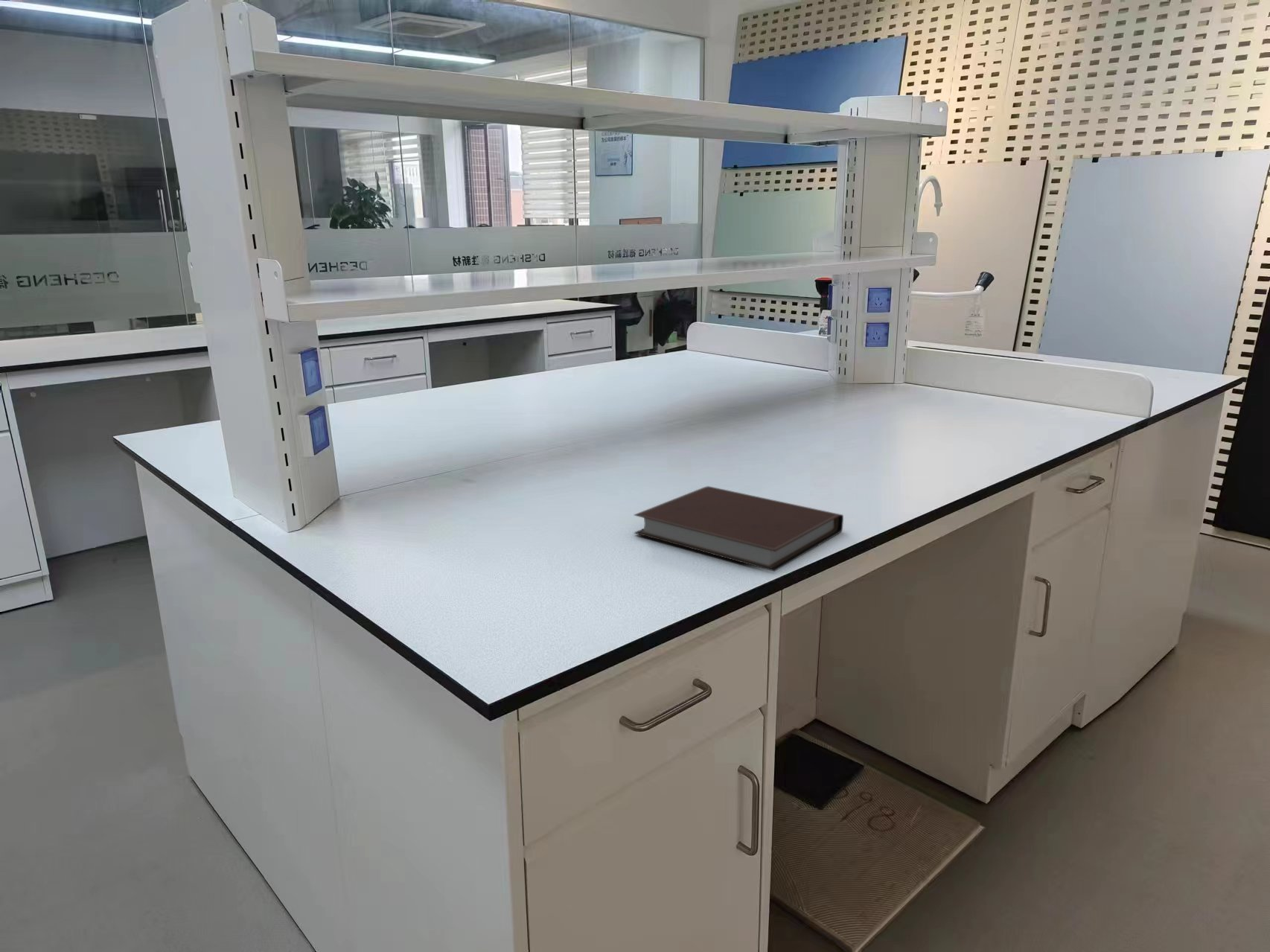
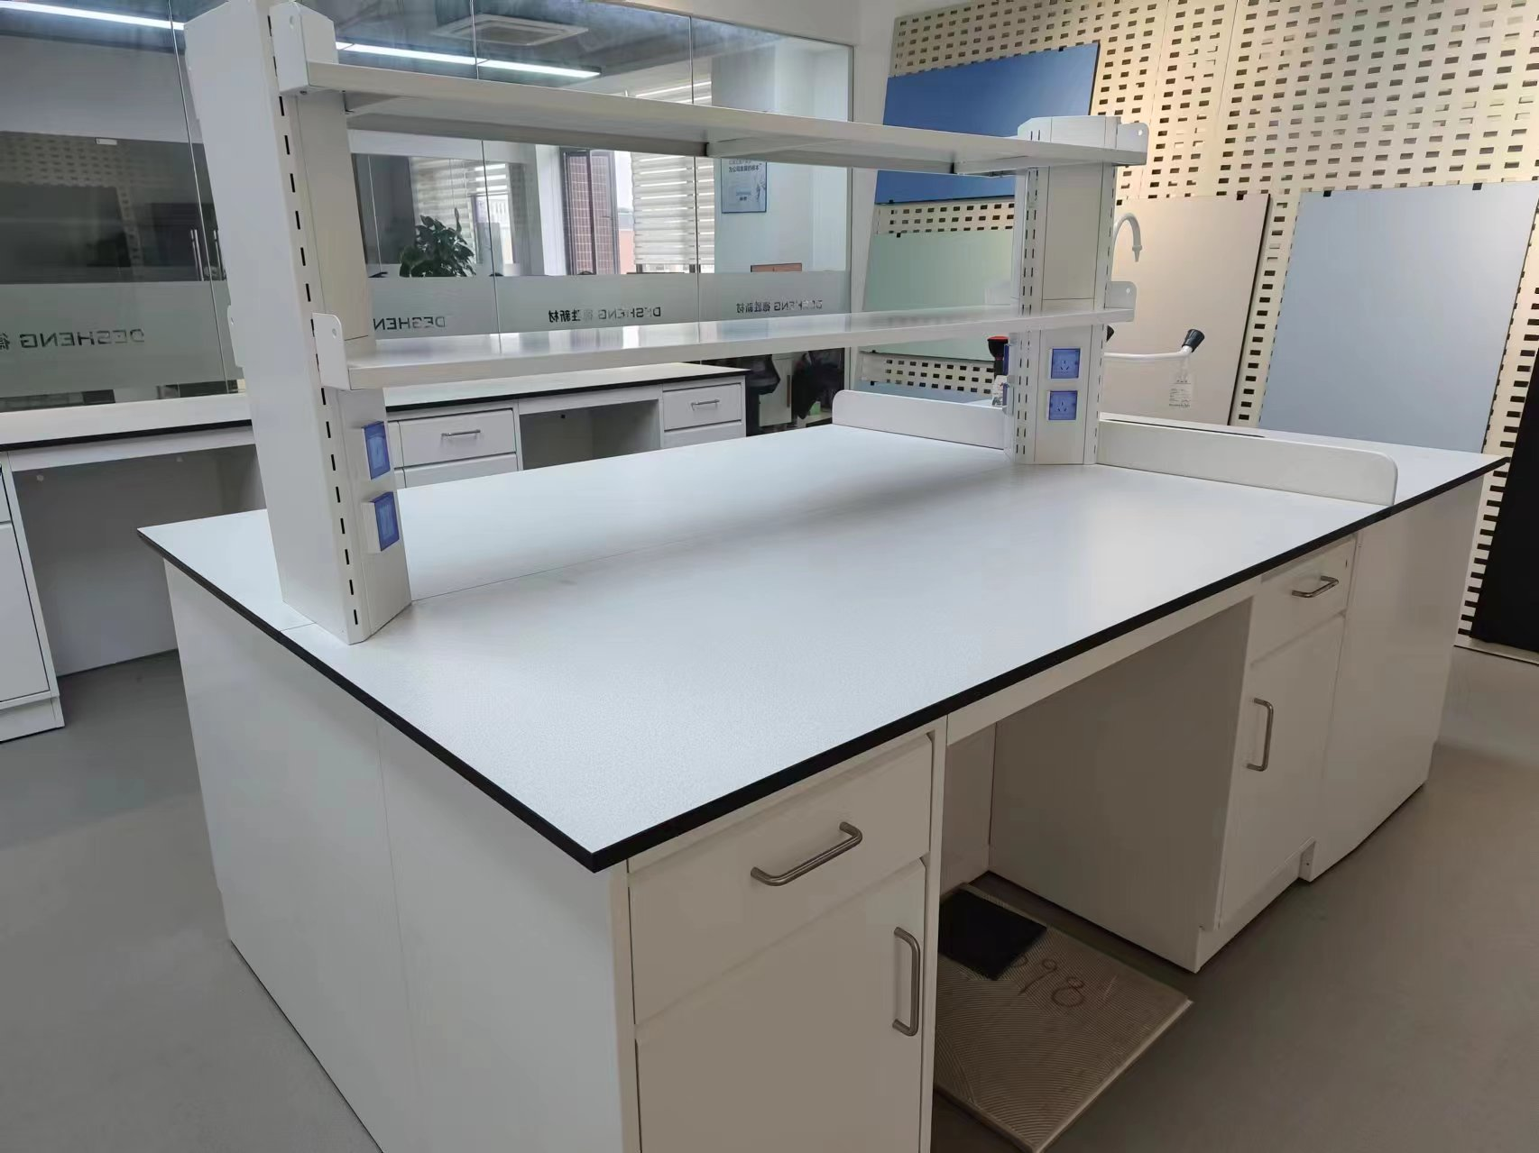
- notebook (738, 523)
